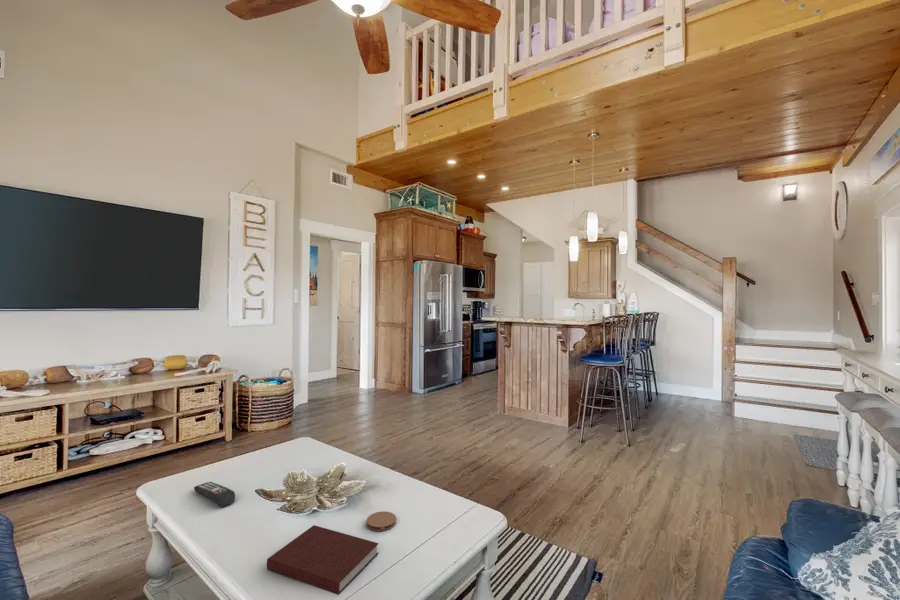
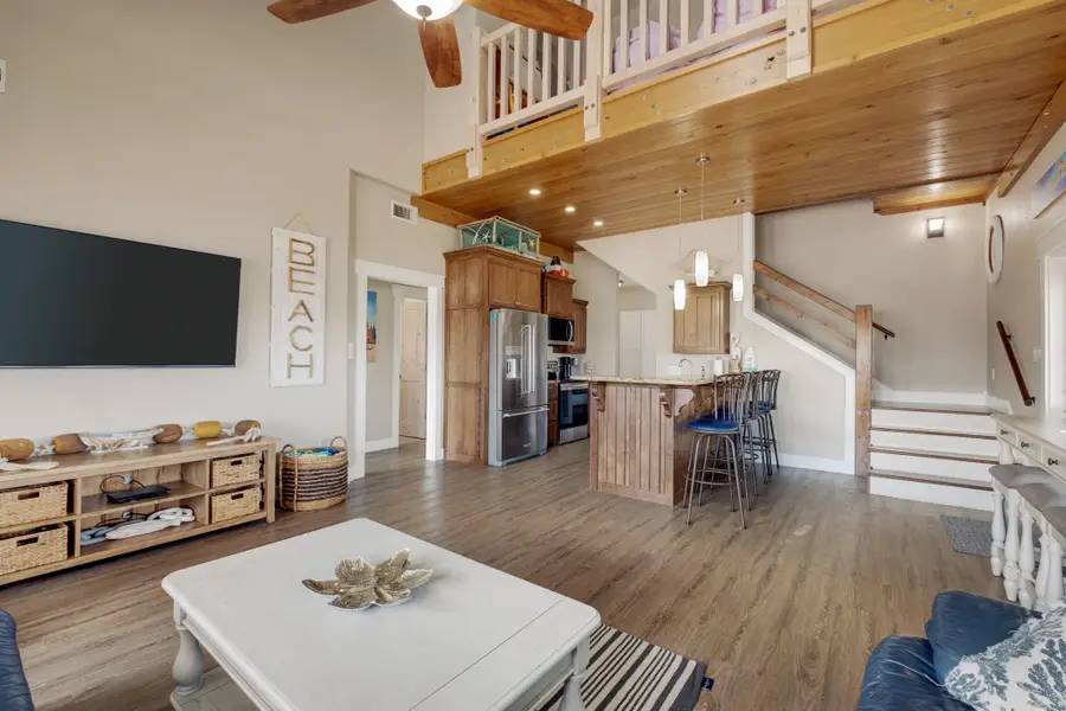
- notebook (324, 556)
- coaster (381, 520)
- remote control (214, 492)
